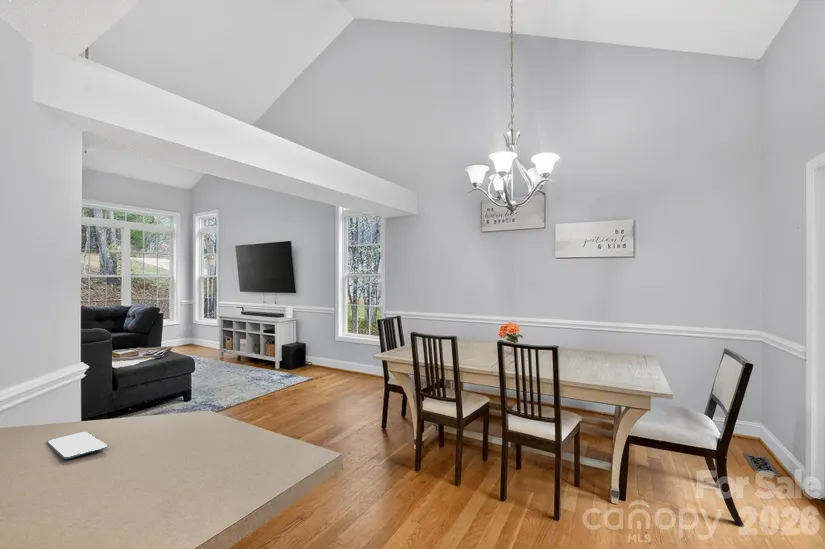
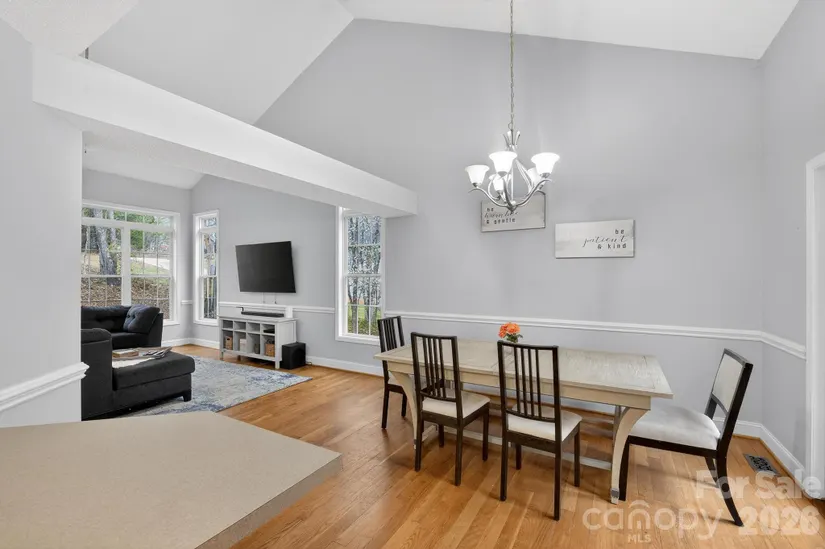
- smartphone (76, 444)
